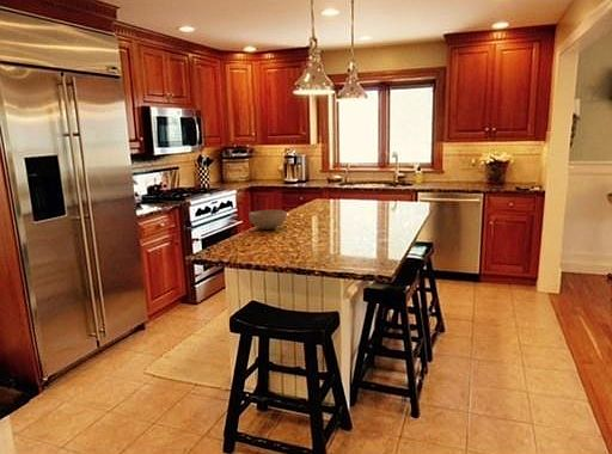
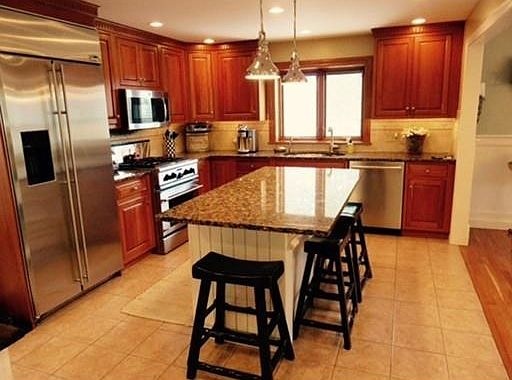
- bowl (268, 220)
